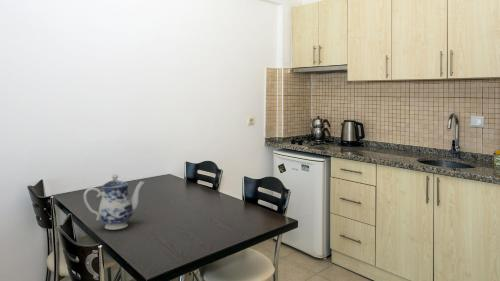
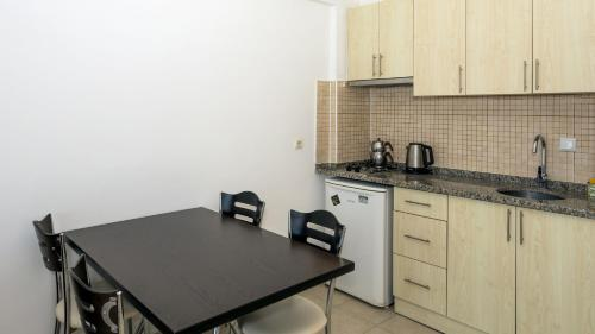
- teapot (115, 200)
